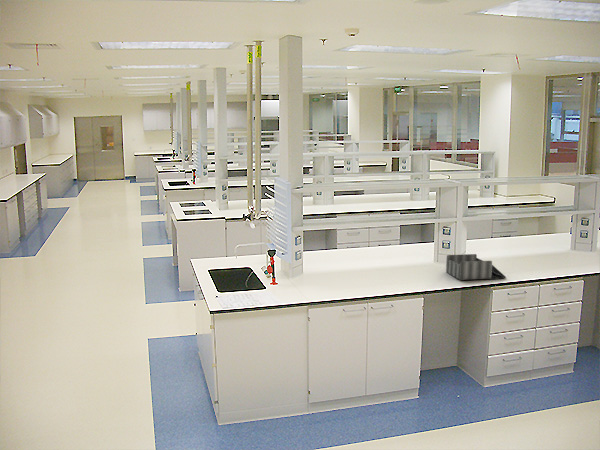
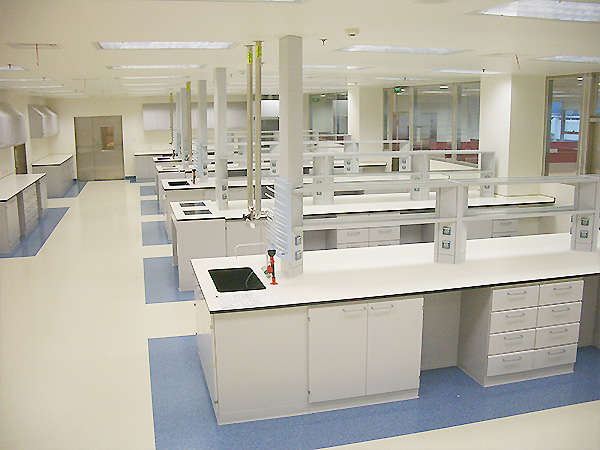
- desk organizer (475, 266)
